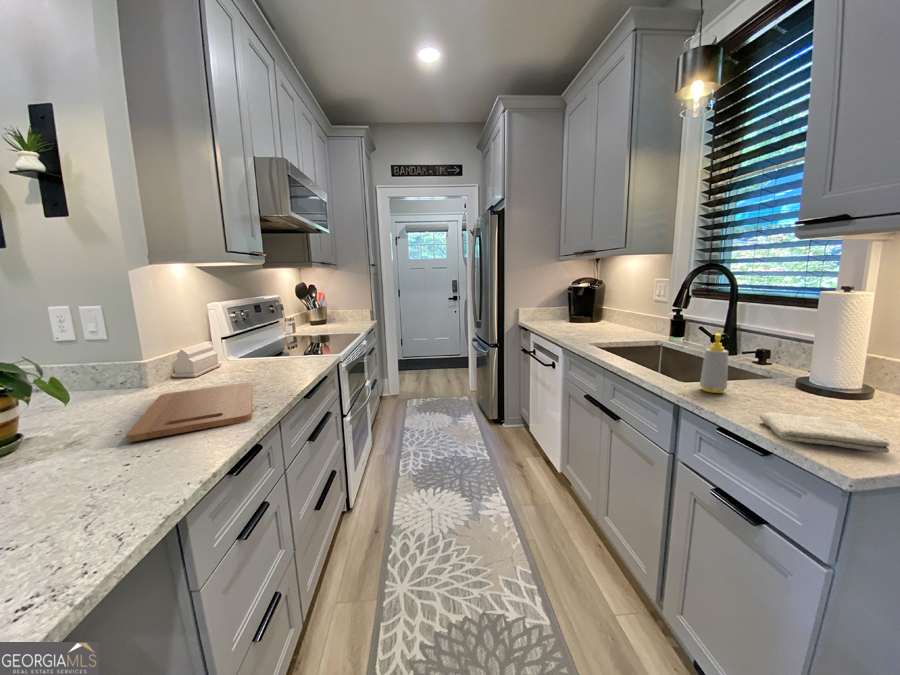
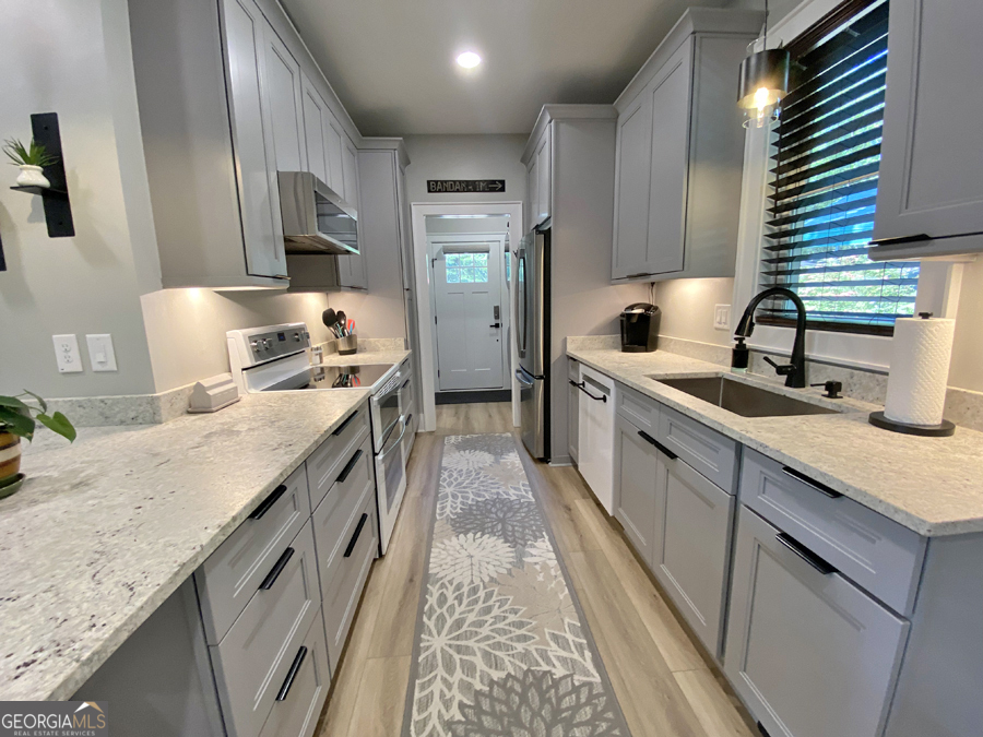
- washcloth (819, 430)
- cutting board (202, 405)
- soap bottle (715, 362)
